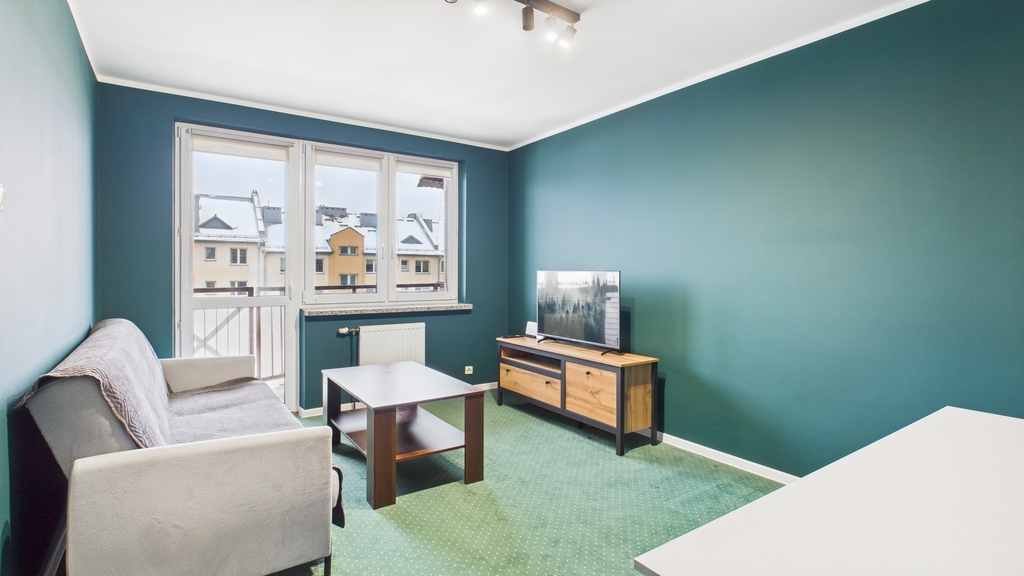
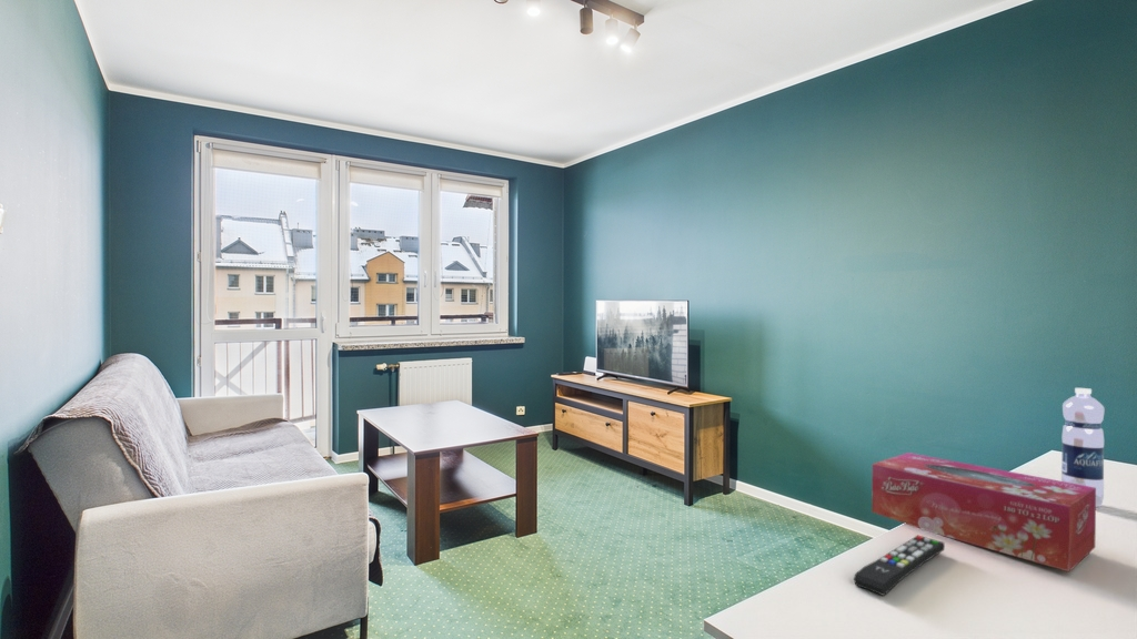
+ remote control (902, 561)
+ tissue box (975, 503)
+ water bottle (1083, 445)
